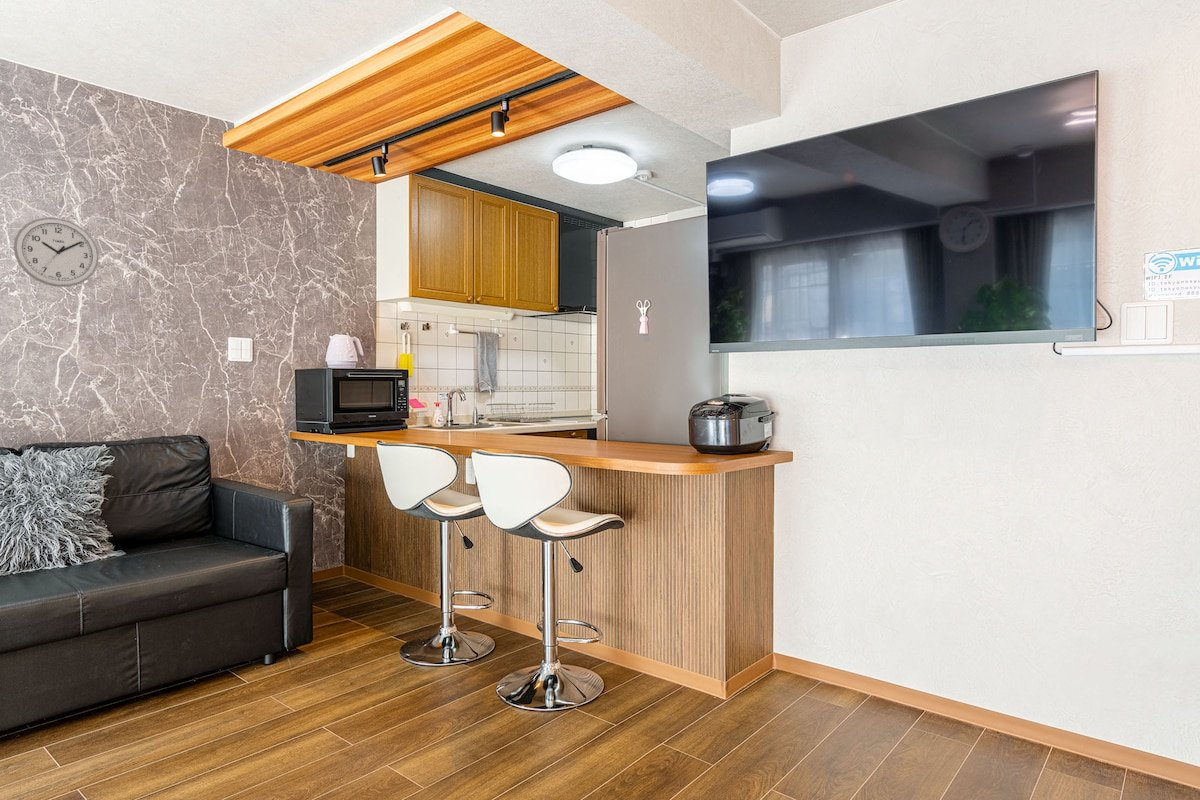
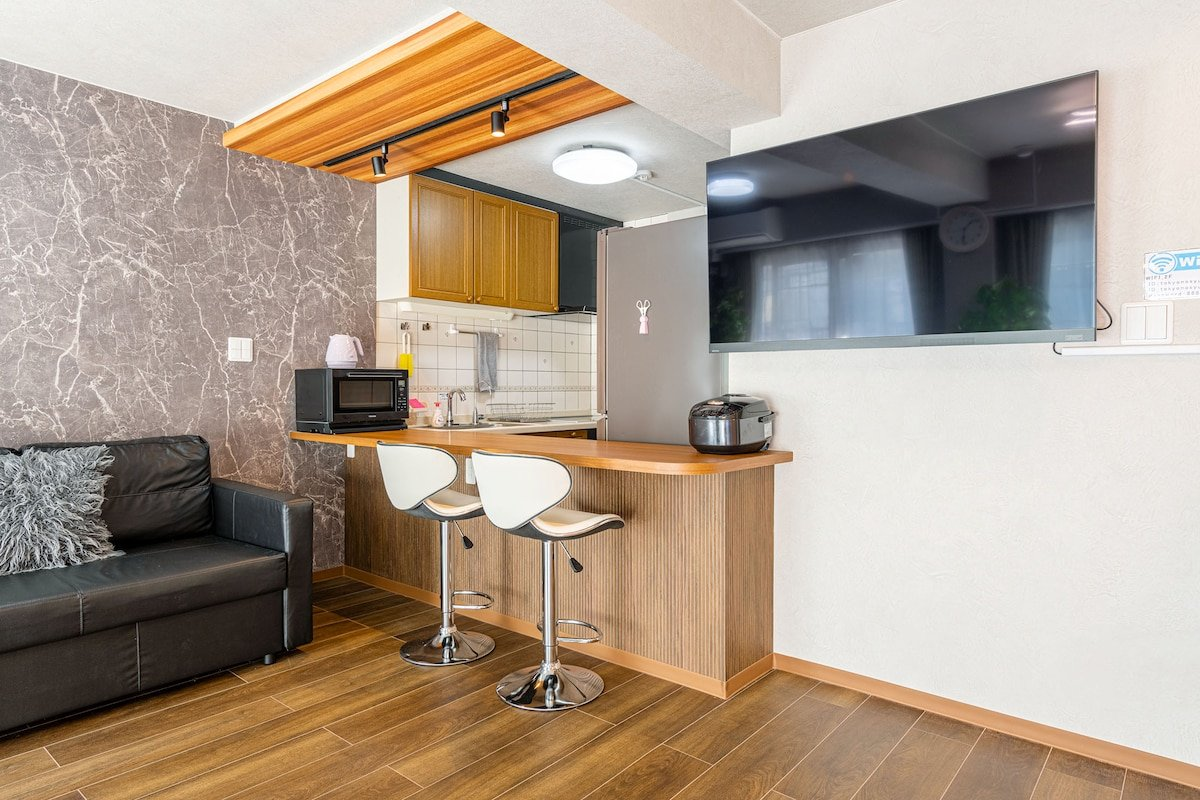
- wall clock (58, 252)
